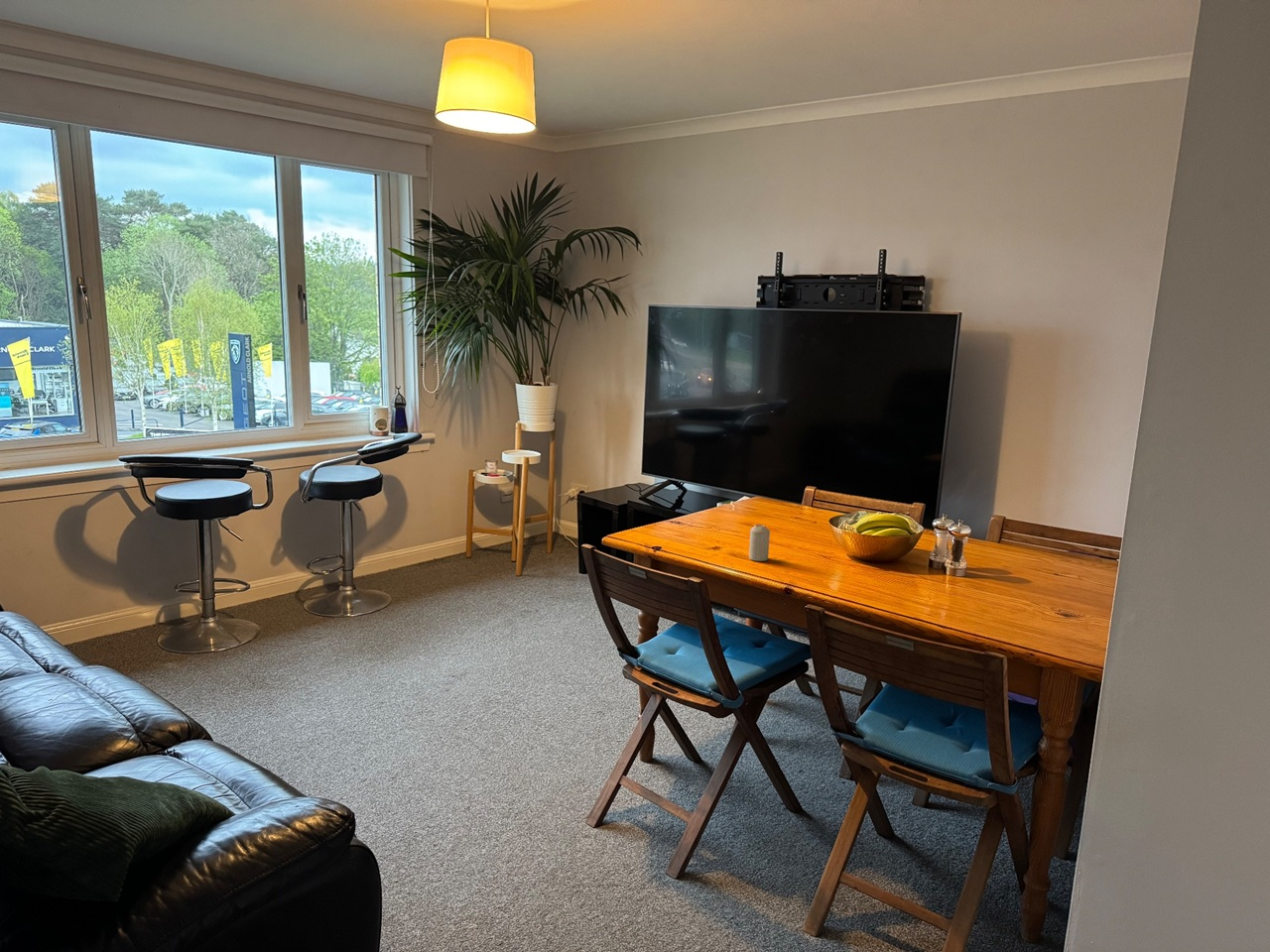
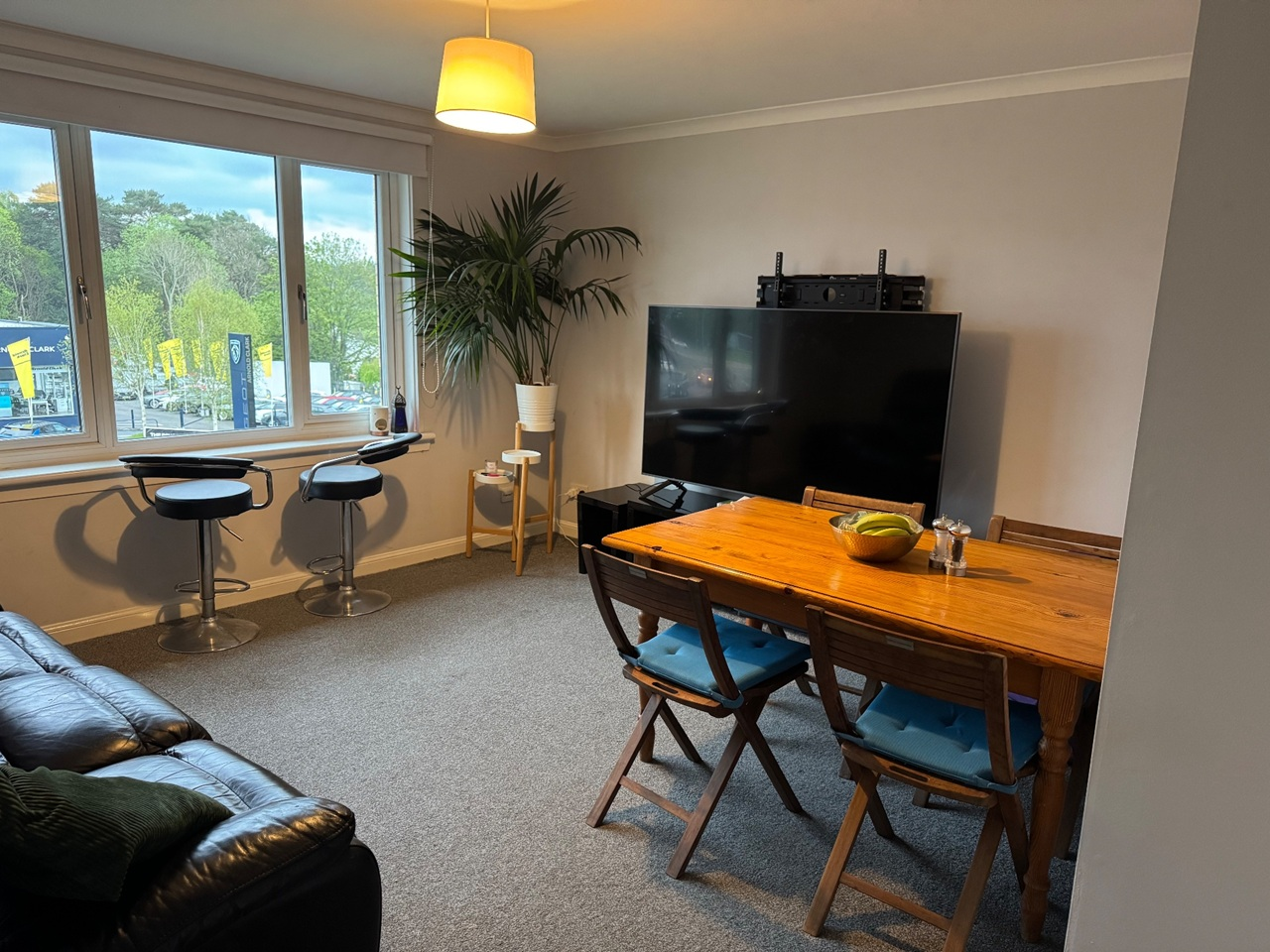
- candle (759, 541)
